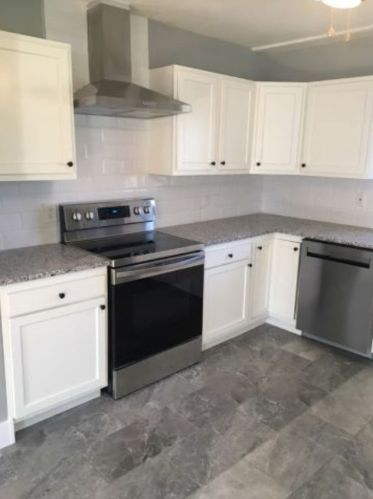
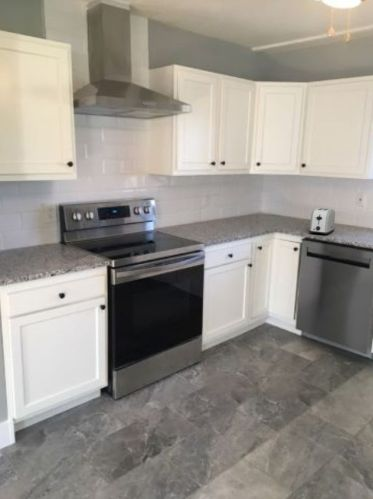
+ toaster (322, 220)
